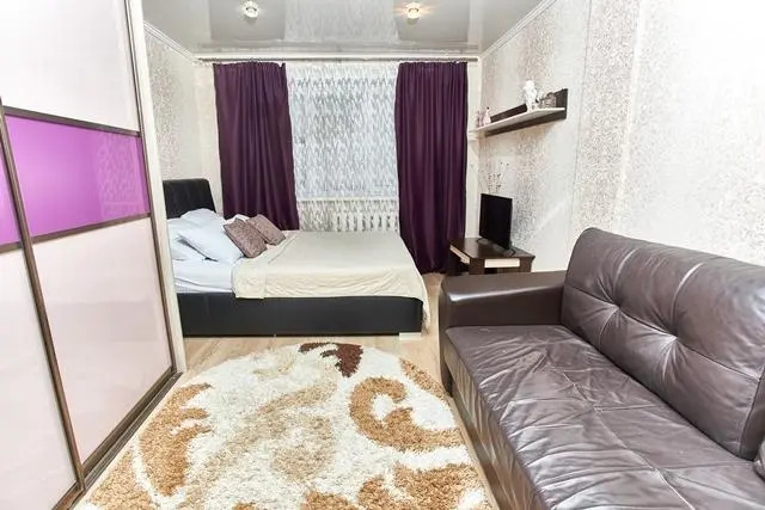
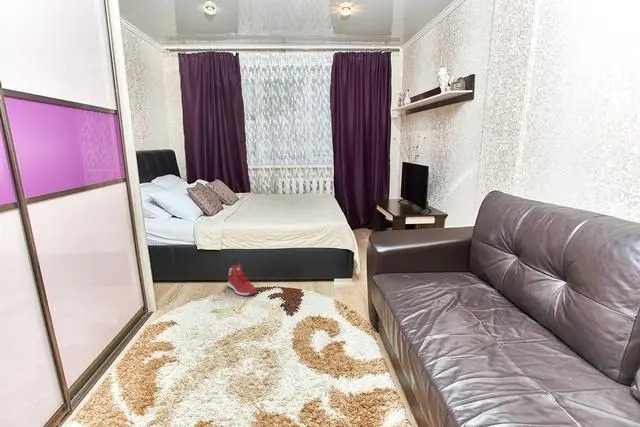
+ sneaker (240, 278)
